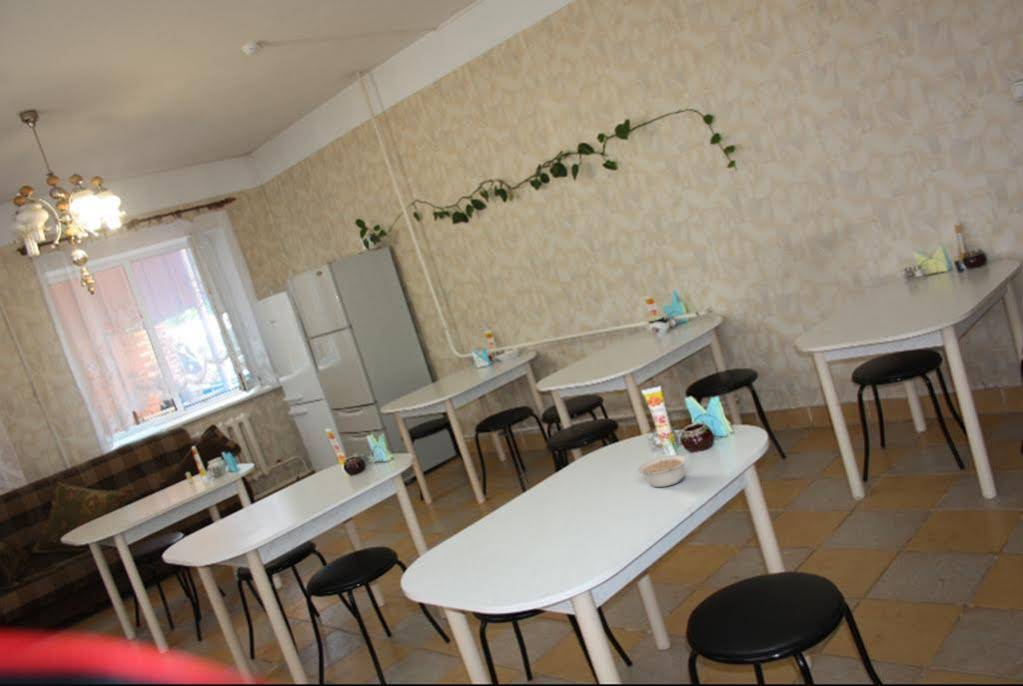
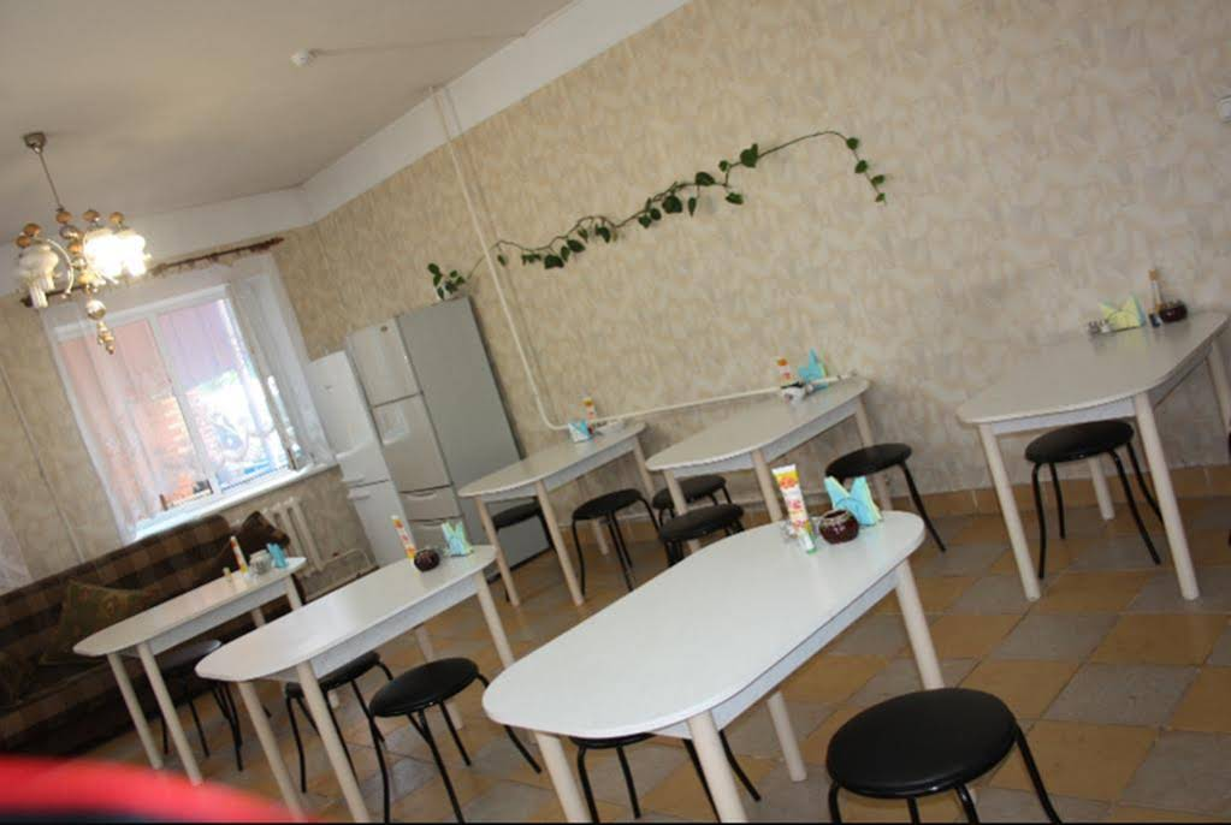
- legume (665, 470)
